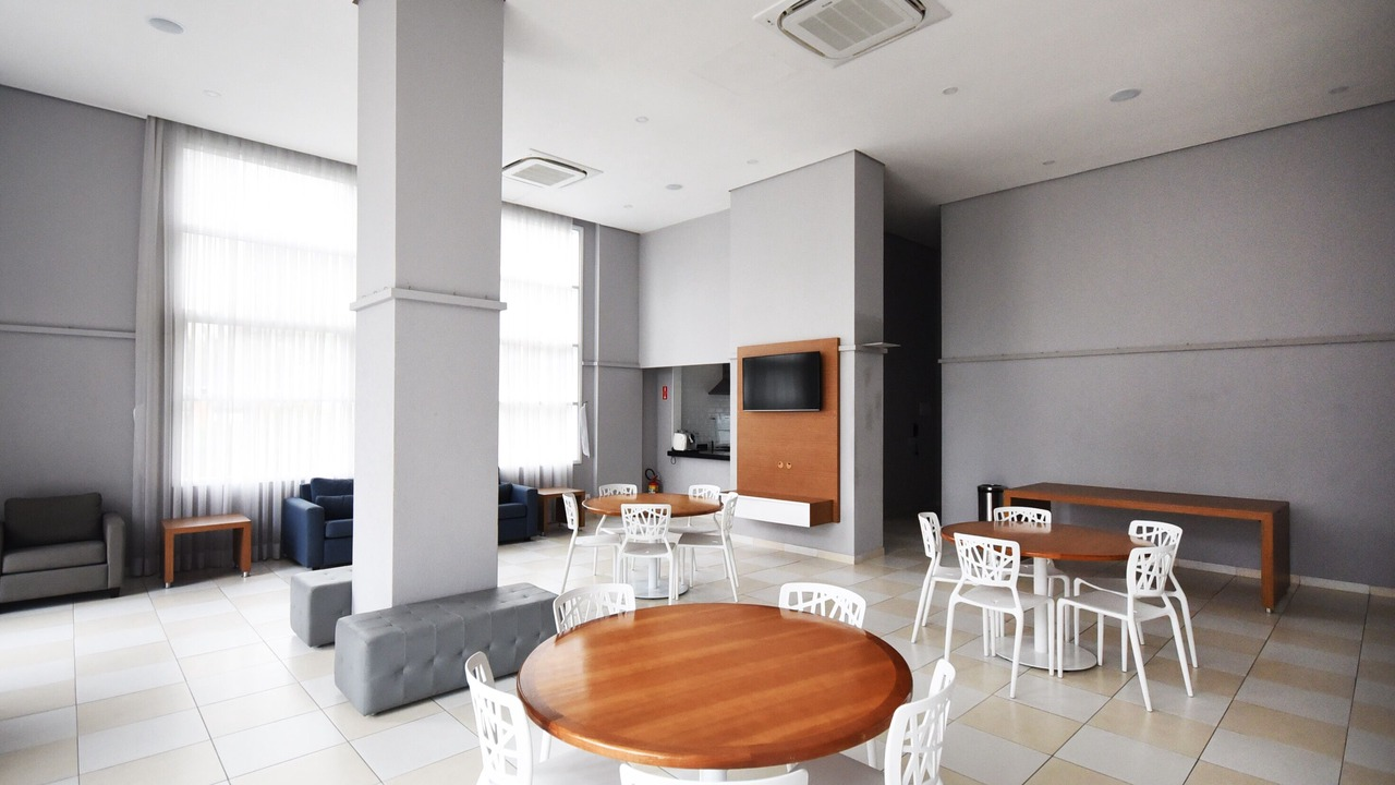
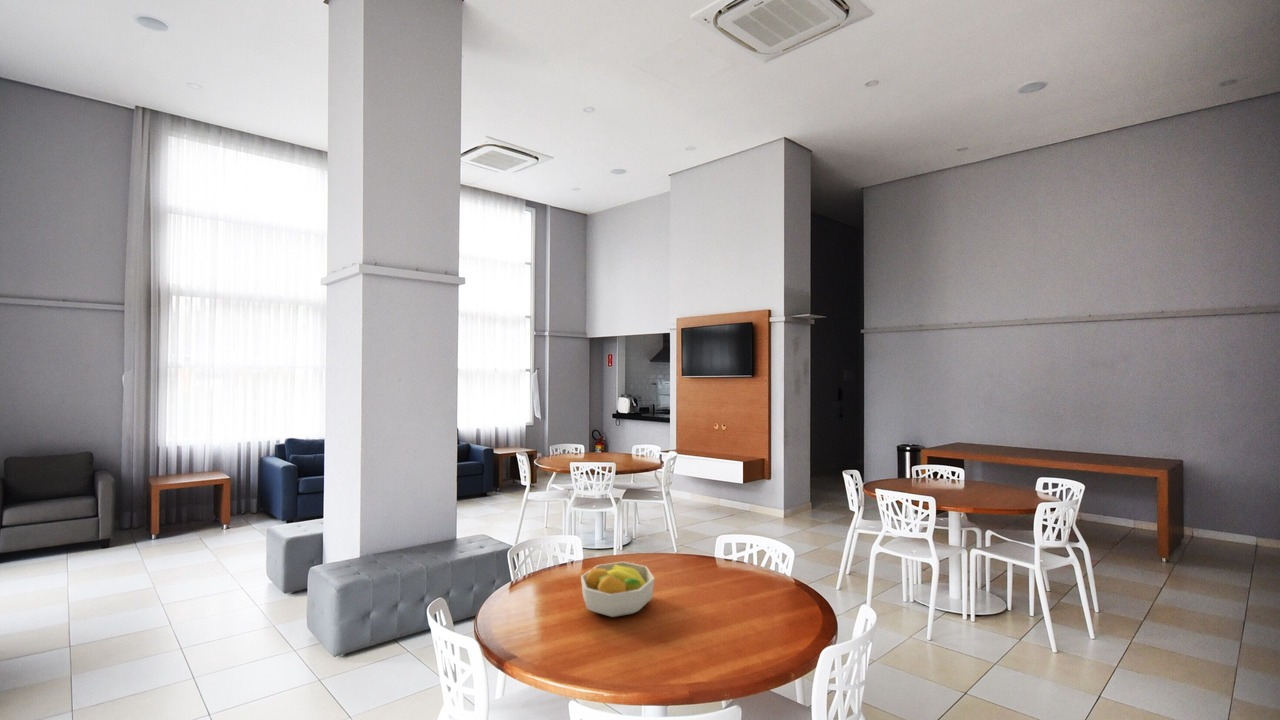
+ fruit bowl (617, 584)
